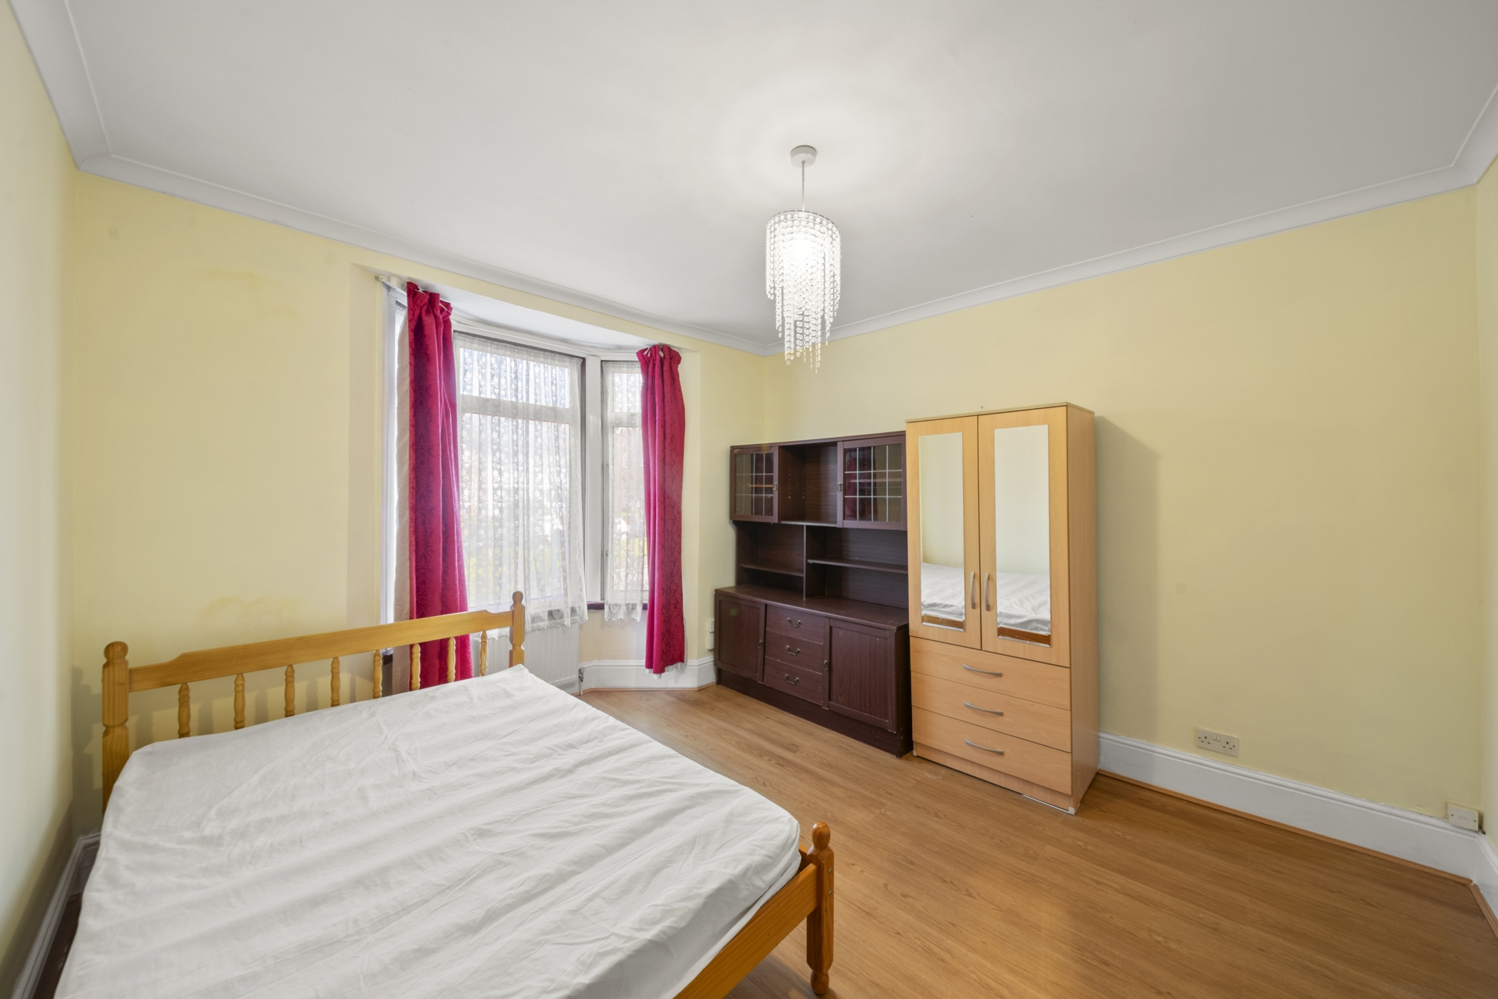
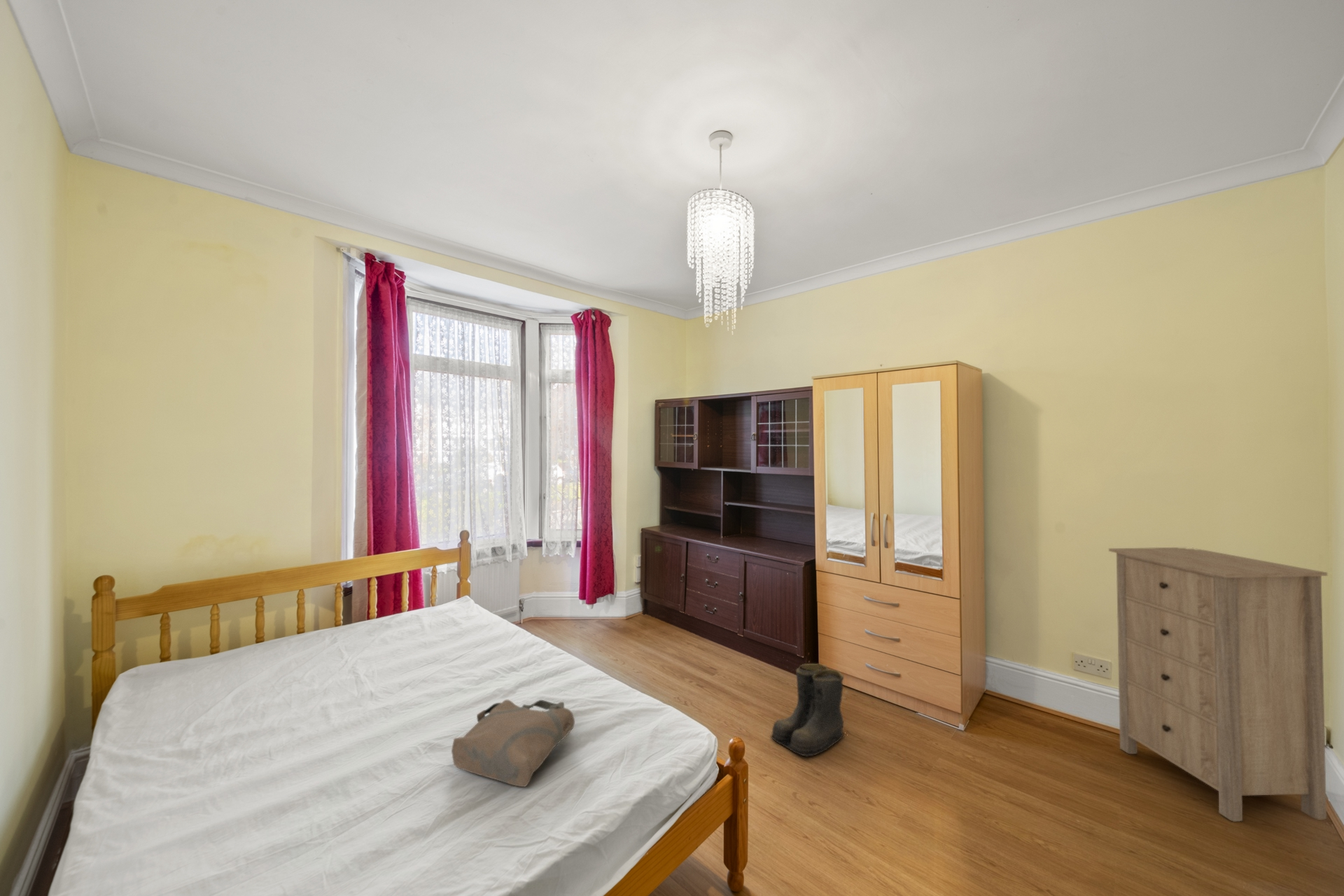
+ boots (808, 706)
+ tote bag (522, 727)
+ storage cabinet (1208, 669)
